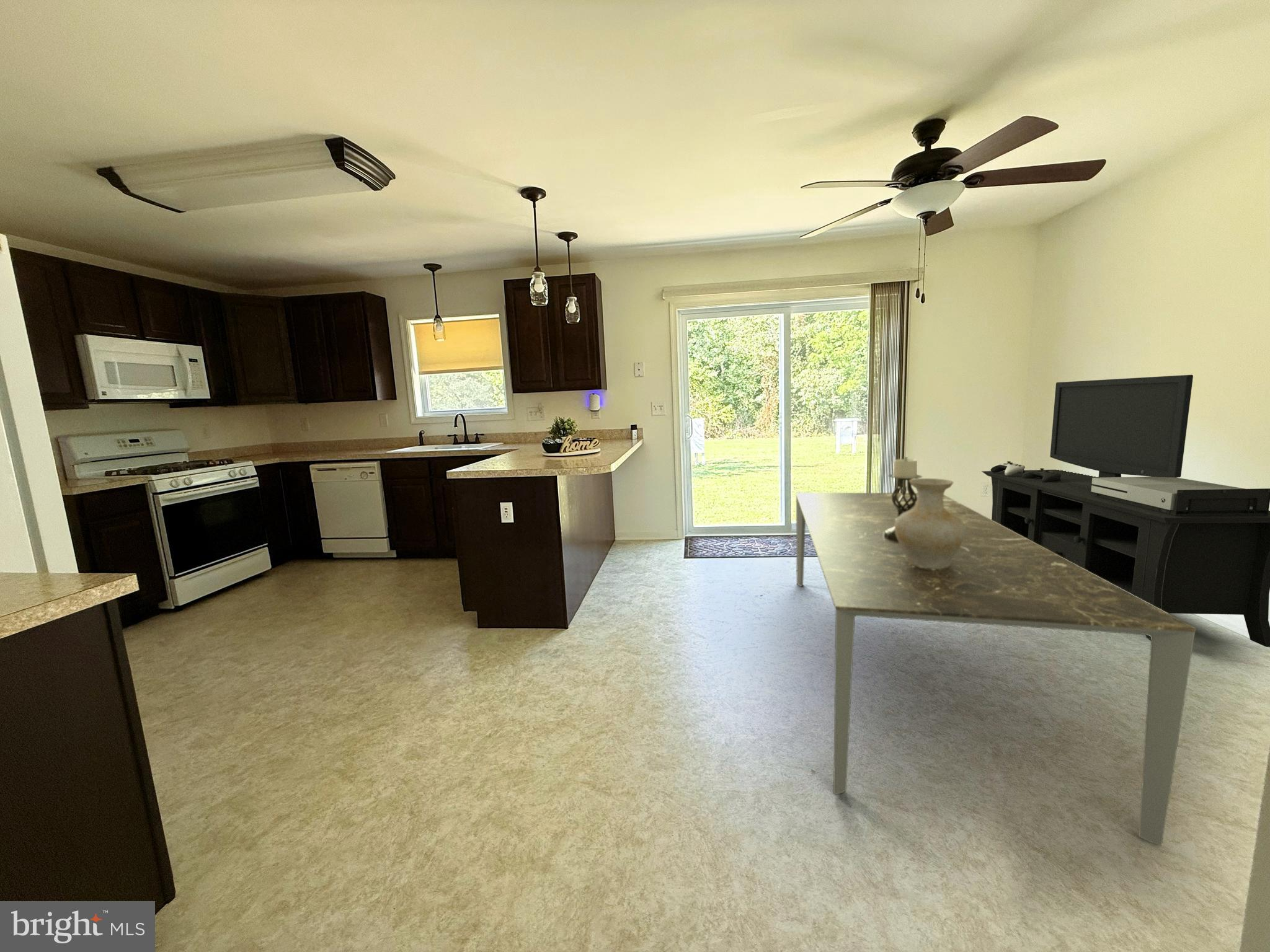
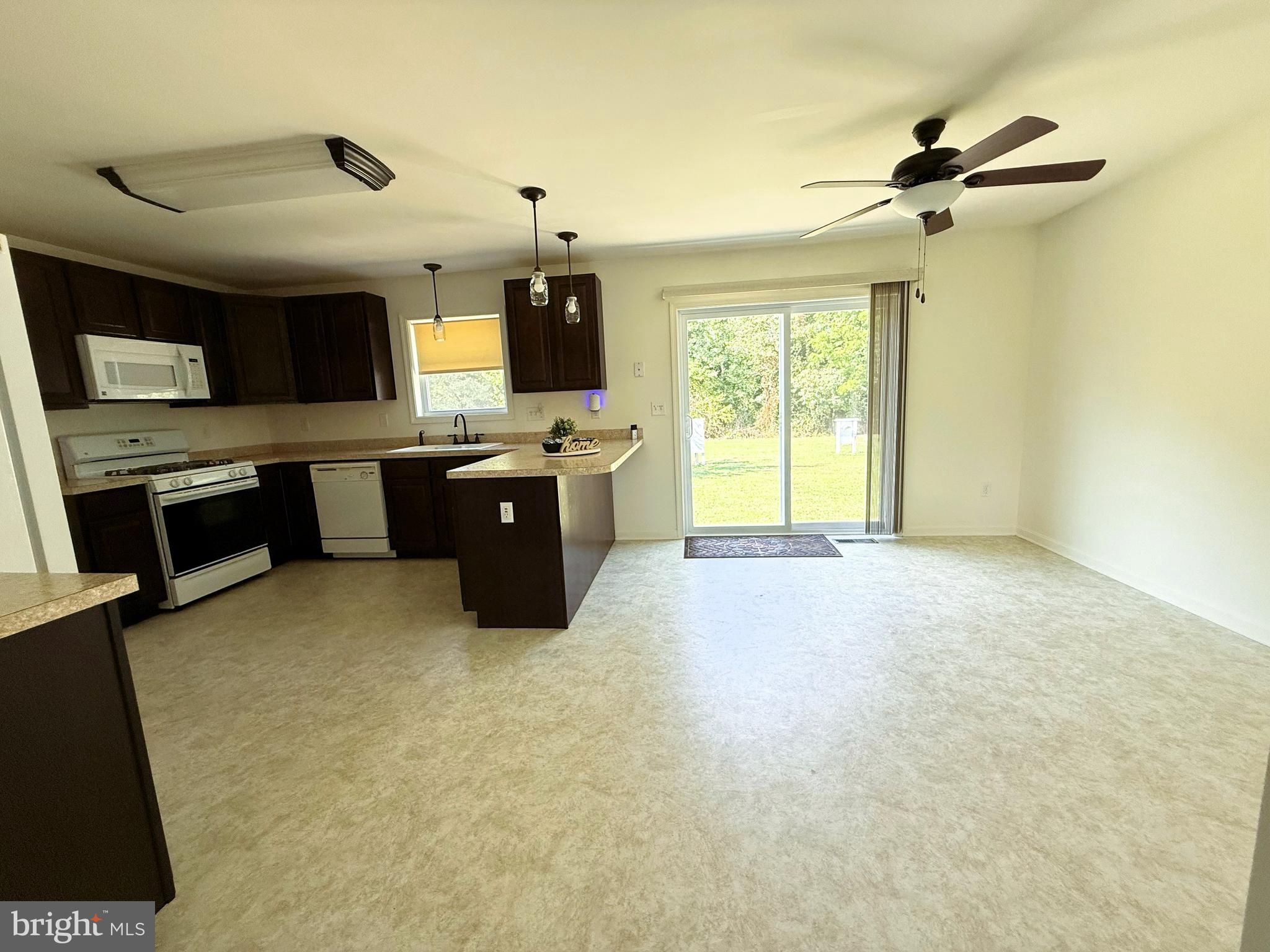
- vase (929, 521)
- media console (1098, 486)
- dining table (904, 596)
- candle holder (904, 497)
